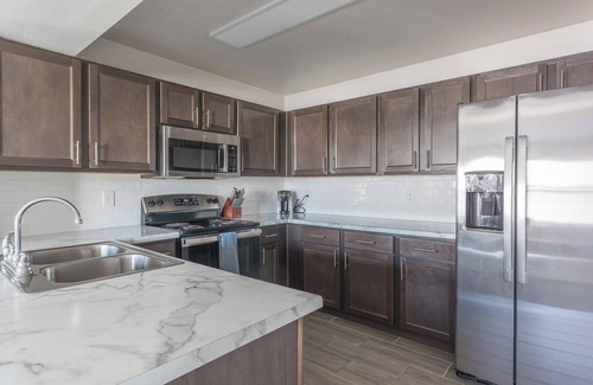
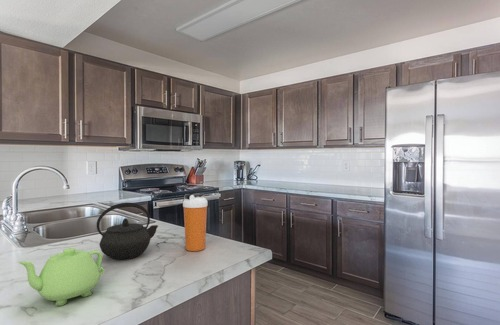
+ shaker bottle (195, 221)
+ kettle (129, 228)
+ teapot (65, 273)
